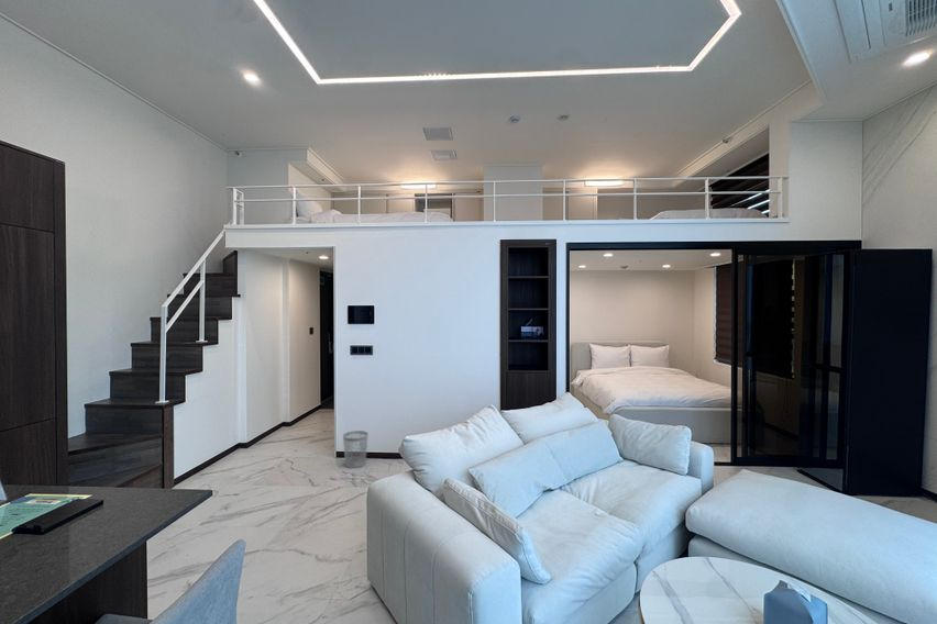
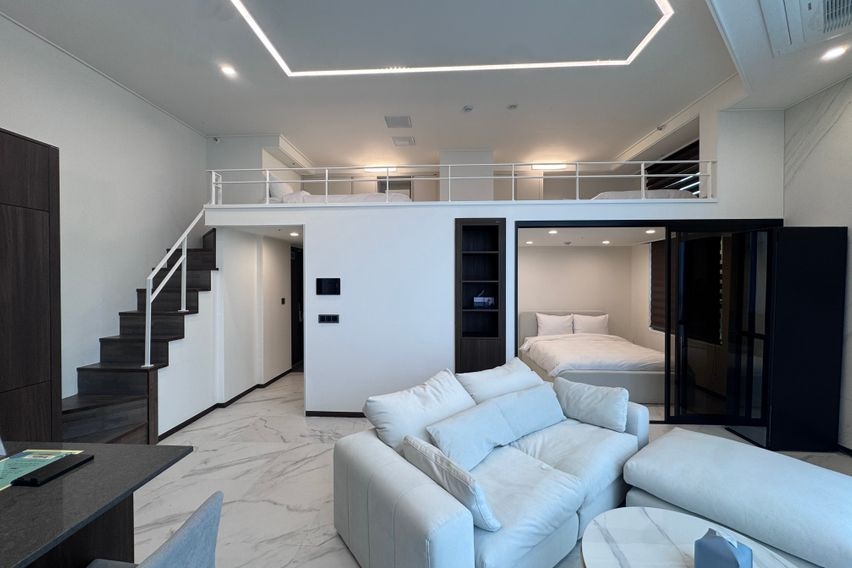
- wastebasket (355, 448)
